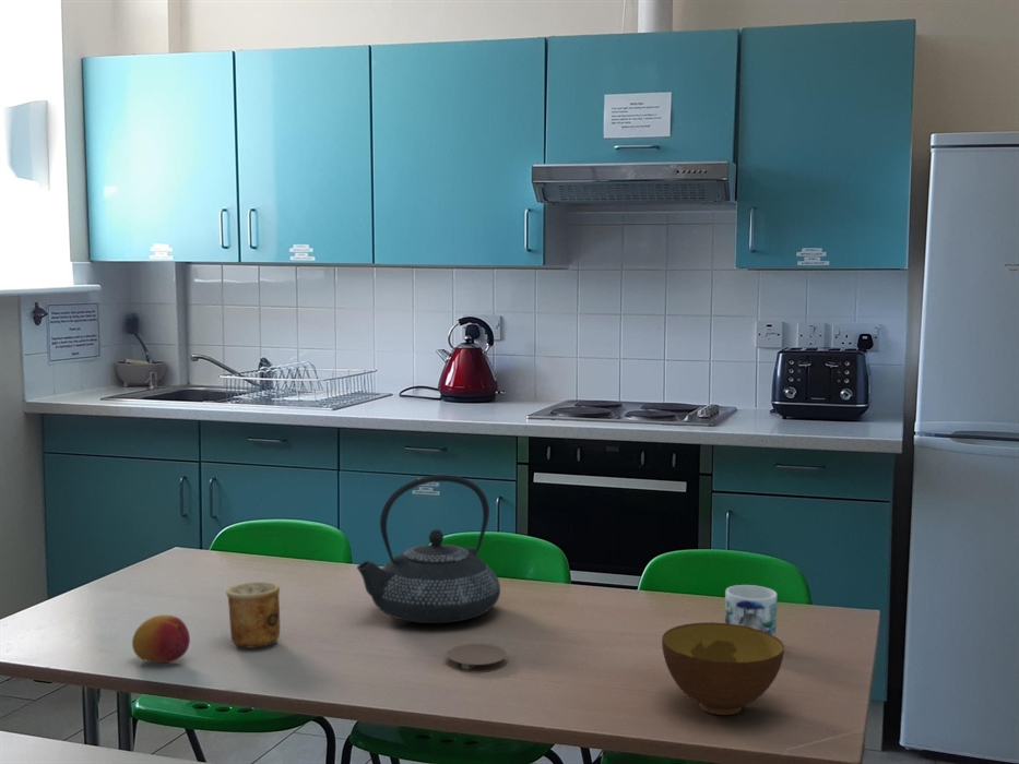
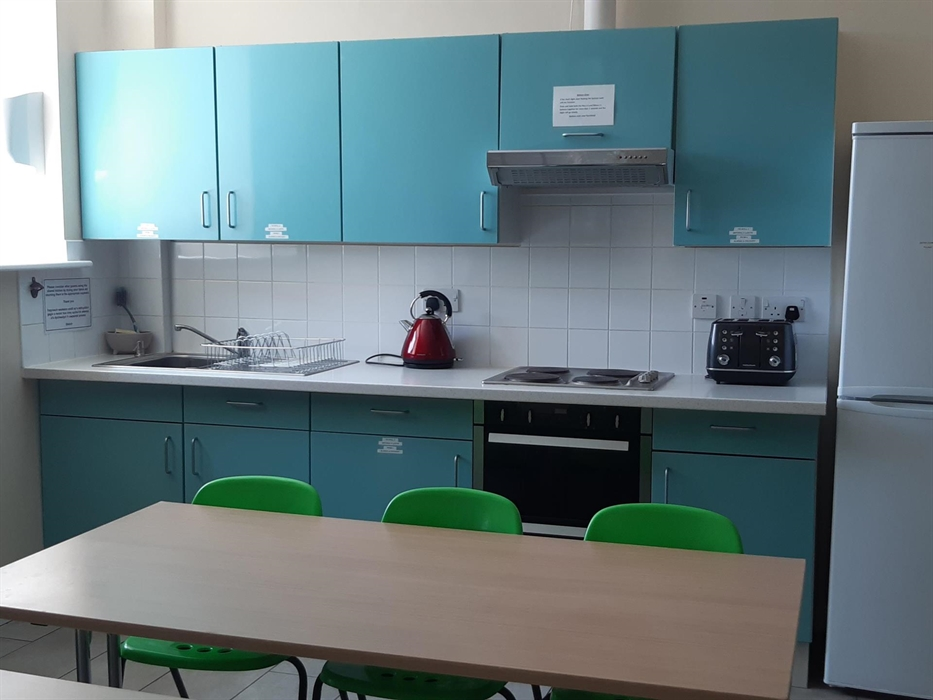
- teapot (427, 546)
- bowl (721, 673)
- cup (253, 614)
- coaster (476, 657)
- fruit (161, 638)
- mug (750, 617)
